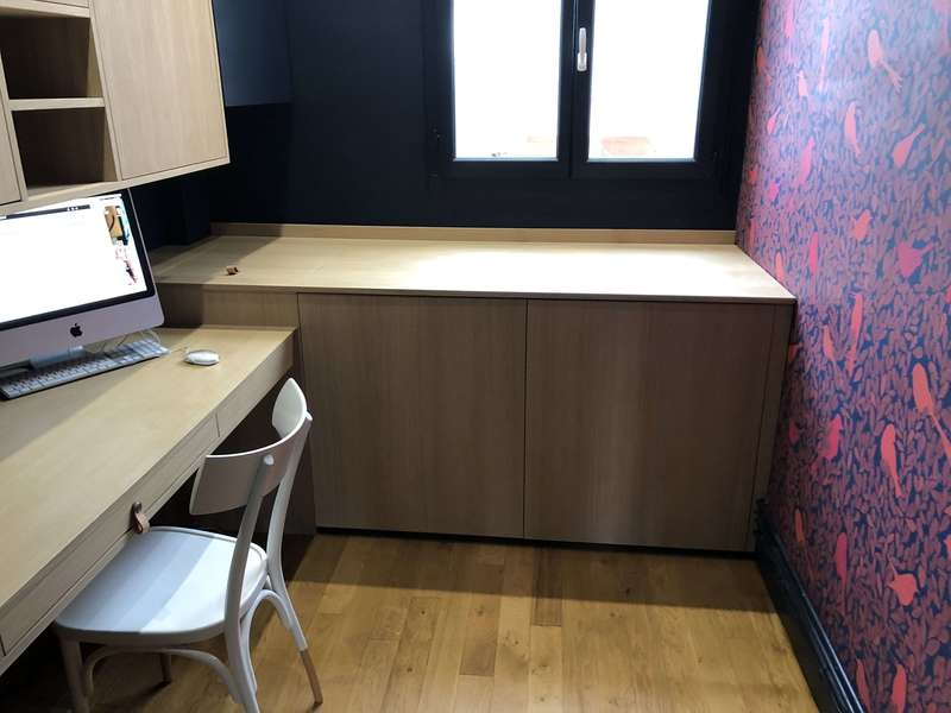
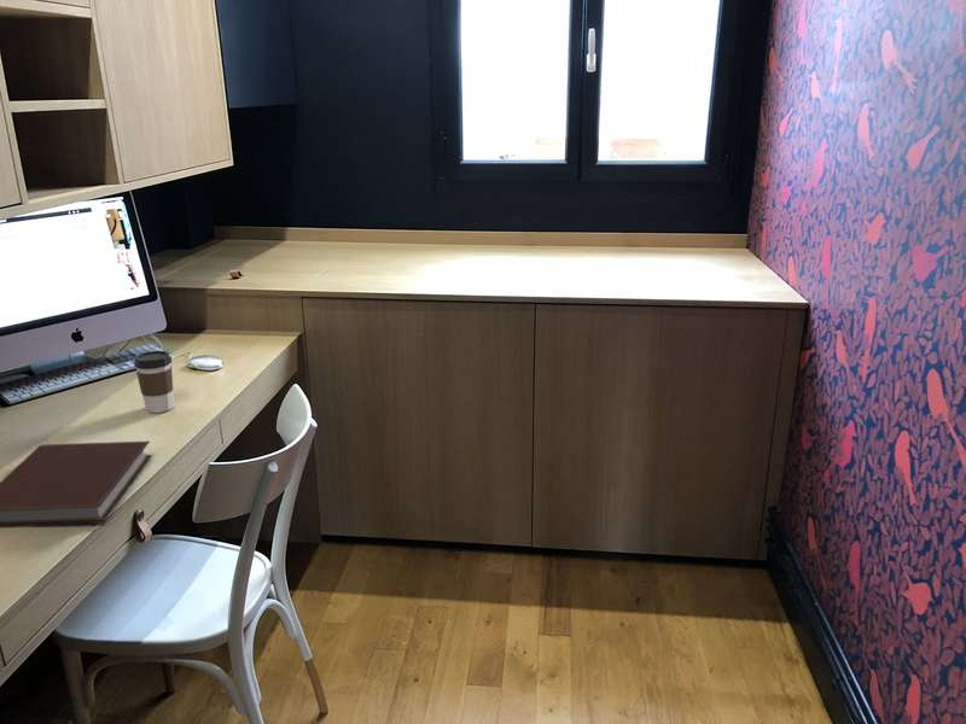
+ notebook (68, 480)
+ coffee cup (156, 381)
